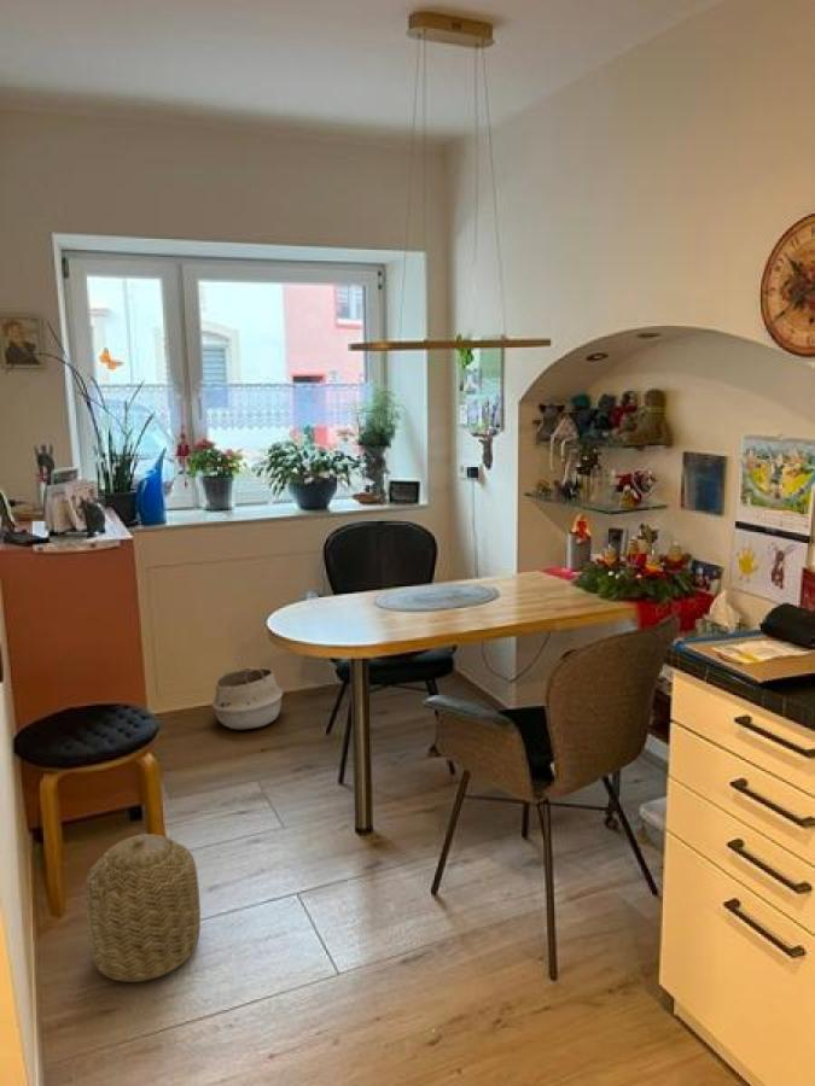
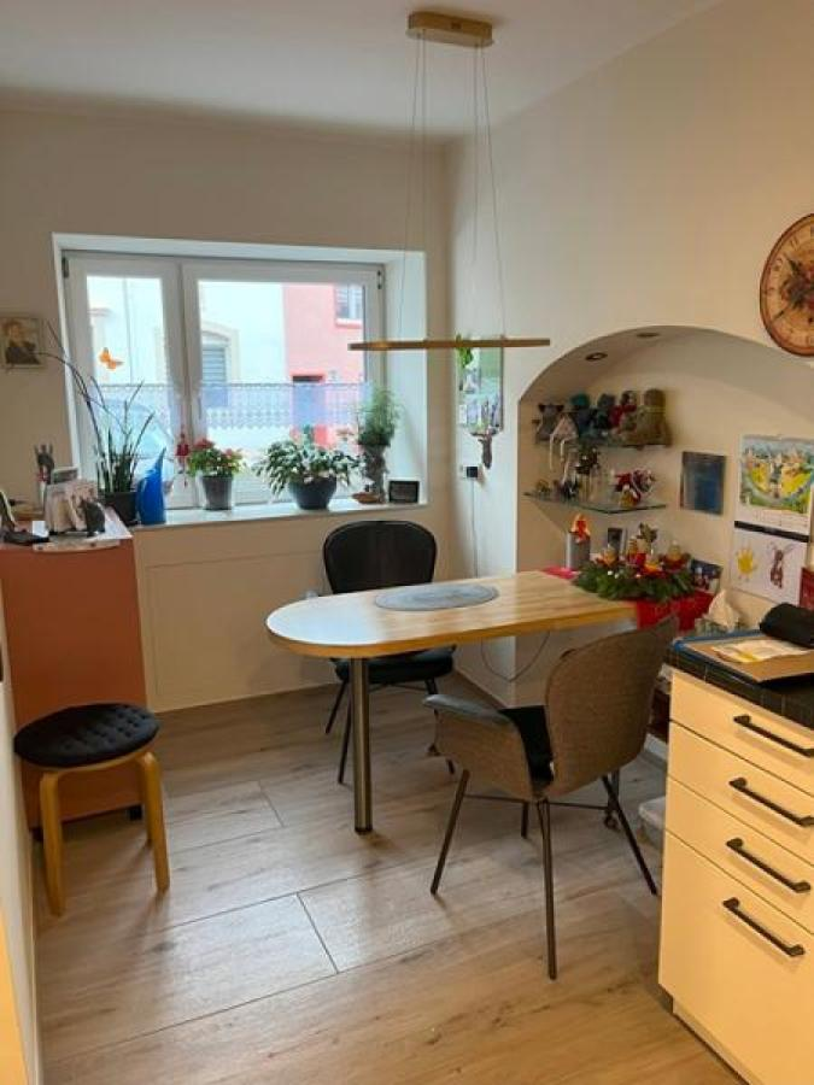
- basket (142, 895)
- woven basket (245, 688)
